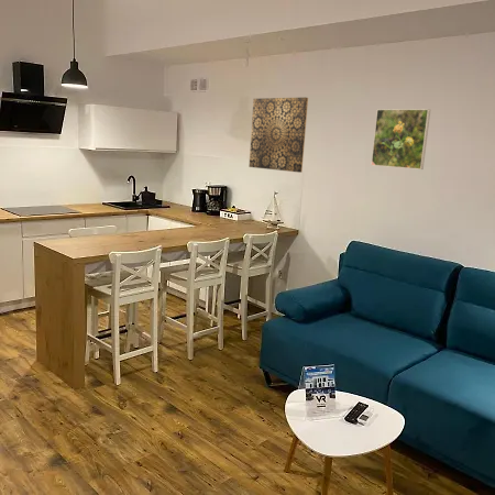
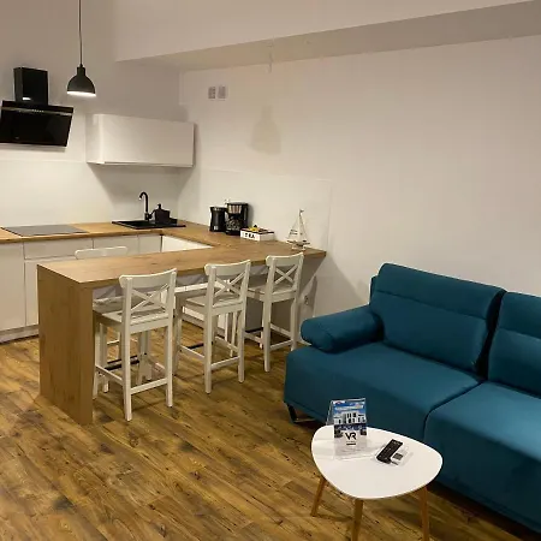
- wall art (276, 134)
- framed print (399, 139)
